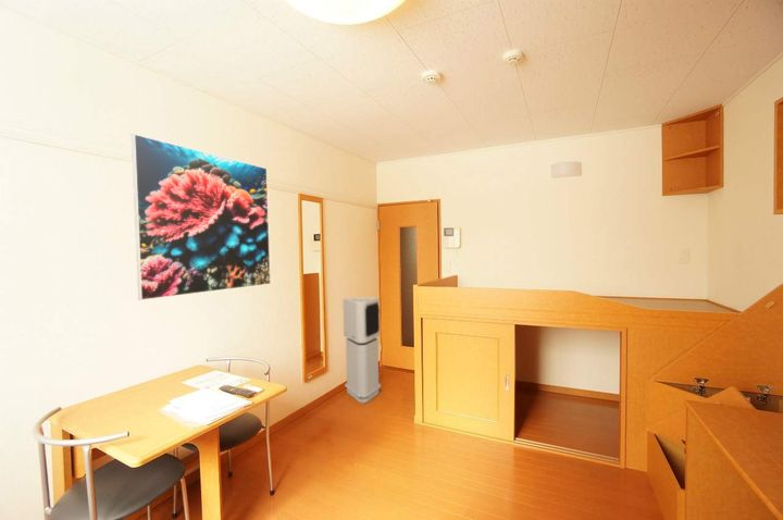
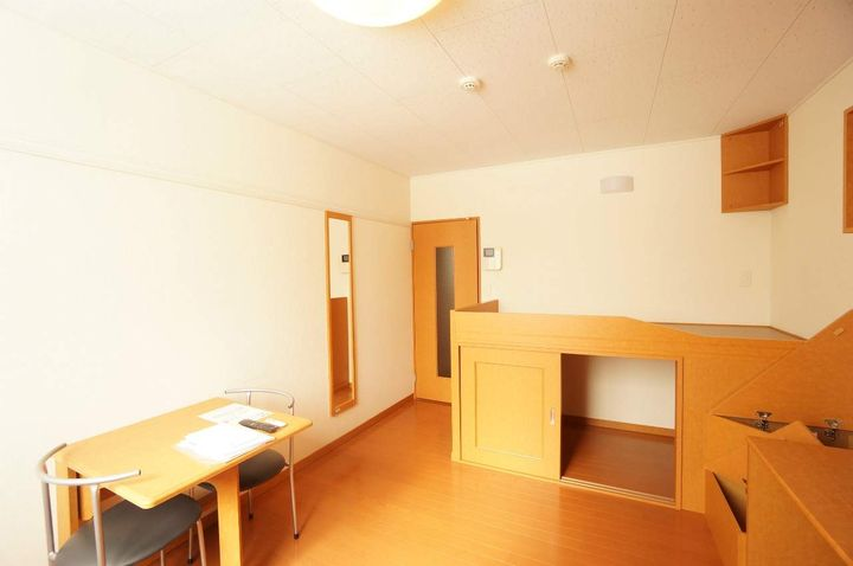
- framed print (213, 222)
- air purifier (359, 347)
